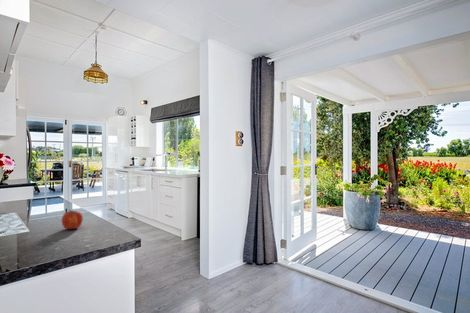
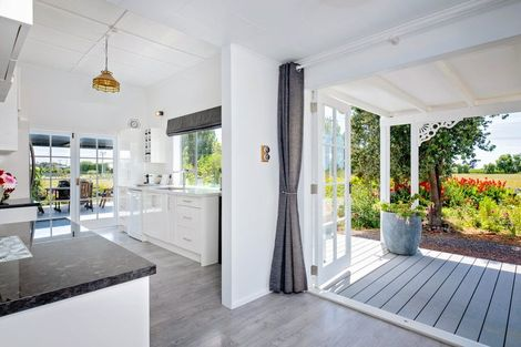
- fruit (72, 218)
